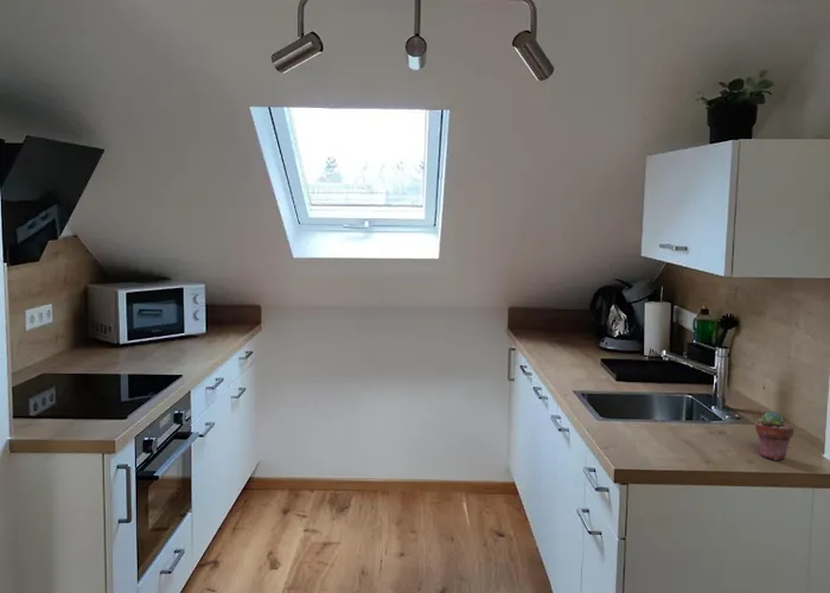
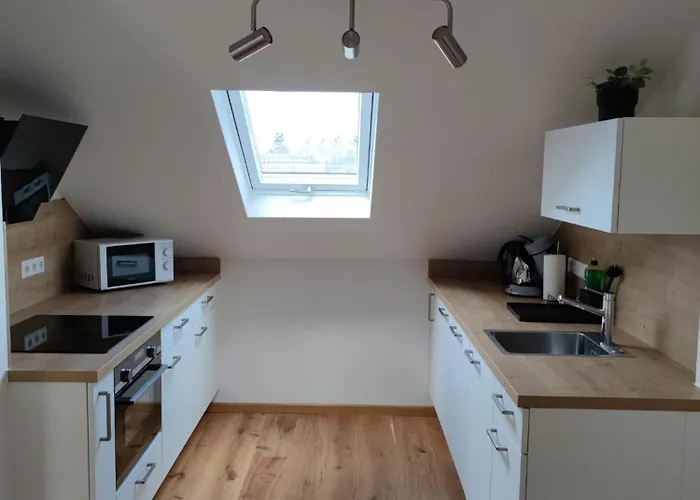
- potted succulent (773, 434)
